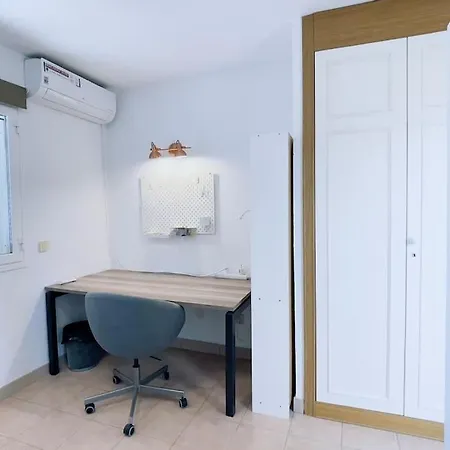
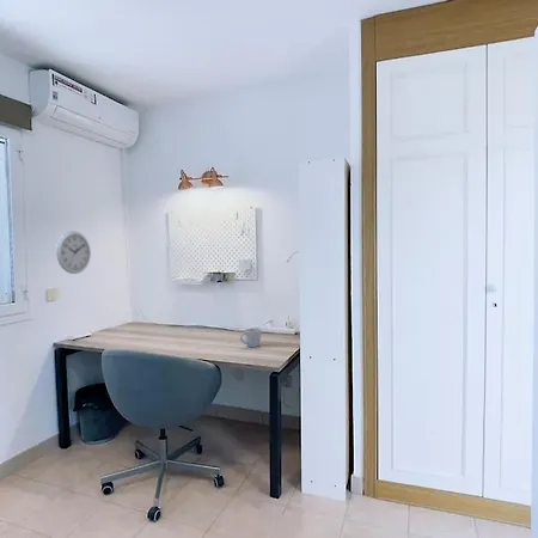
+ mug (250, 337)
+ wall clock (74, 252)
